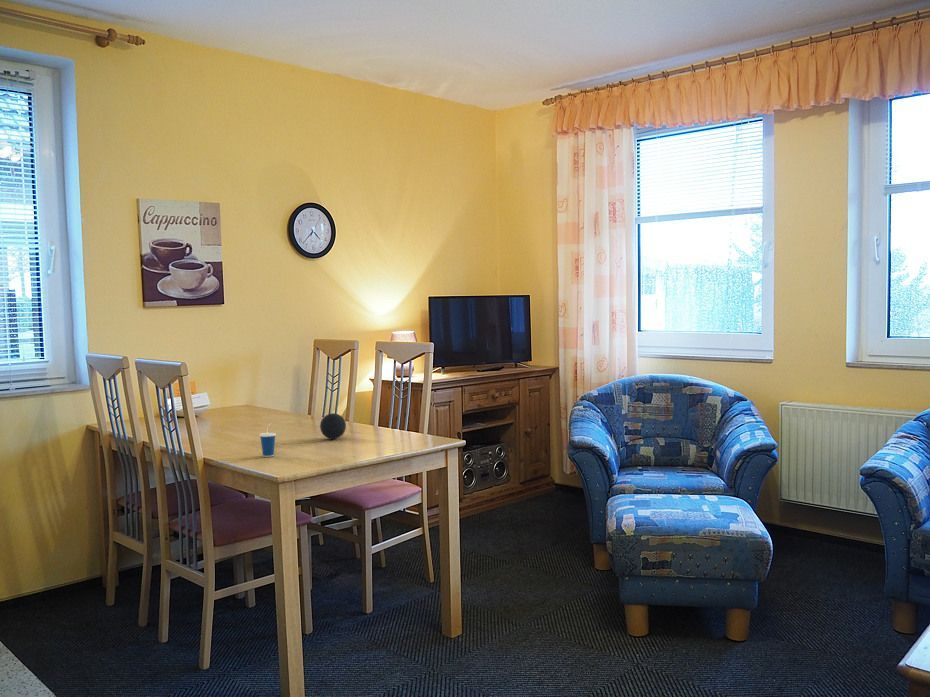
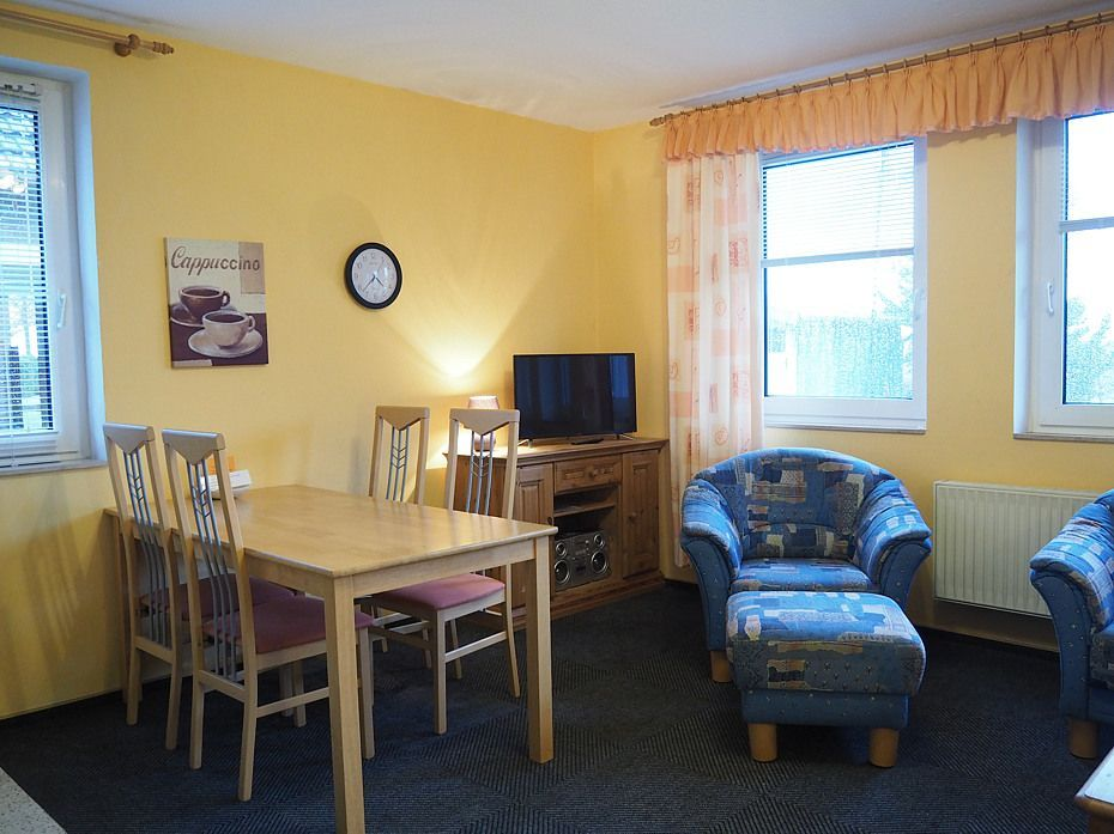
- decorative ball (333, 426)
- cup (267, 438)
